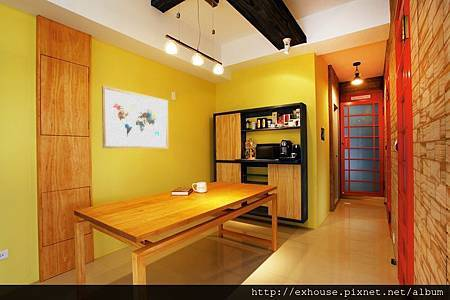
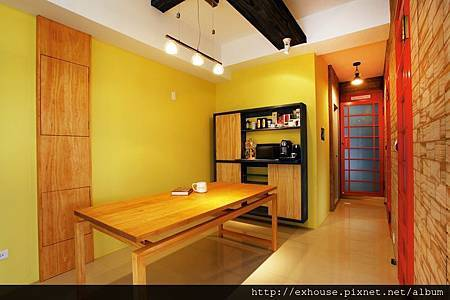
- wall art (139, 121)
